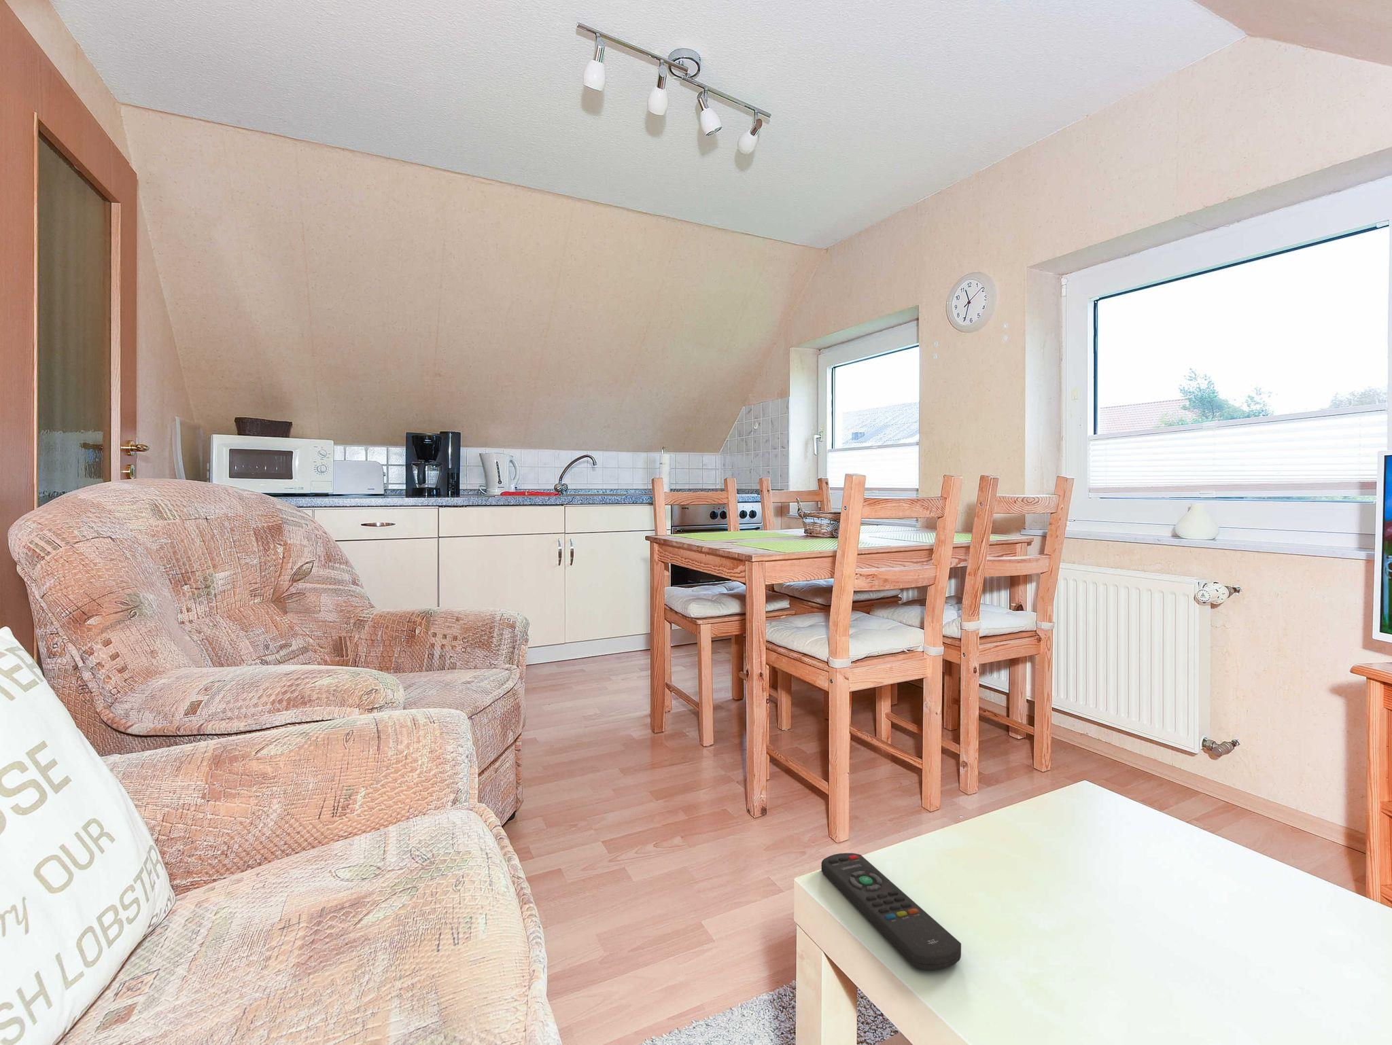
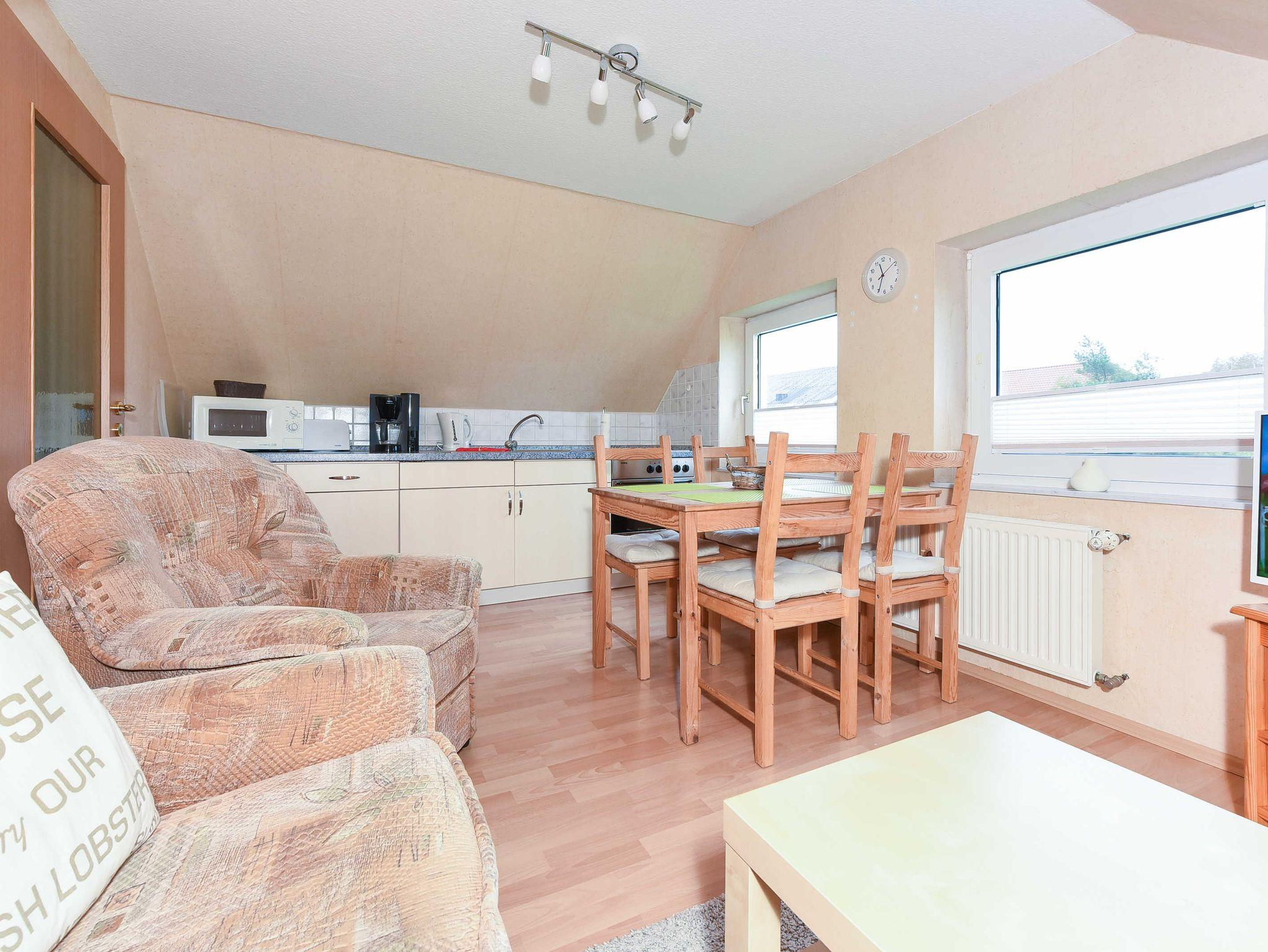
- remote control (884, 903)
